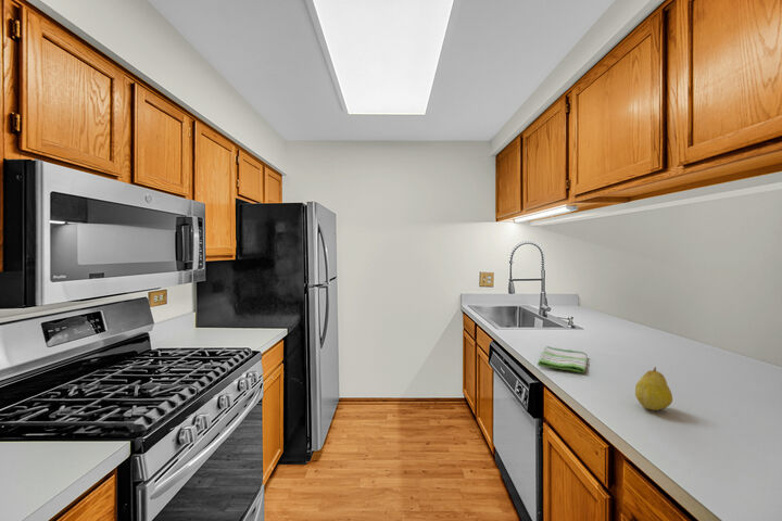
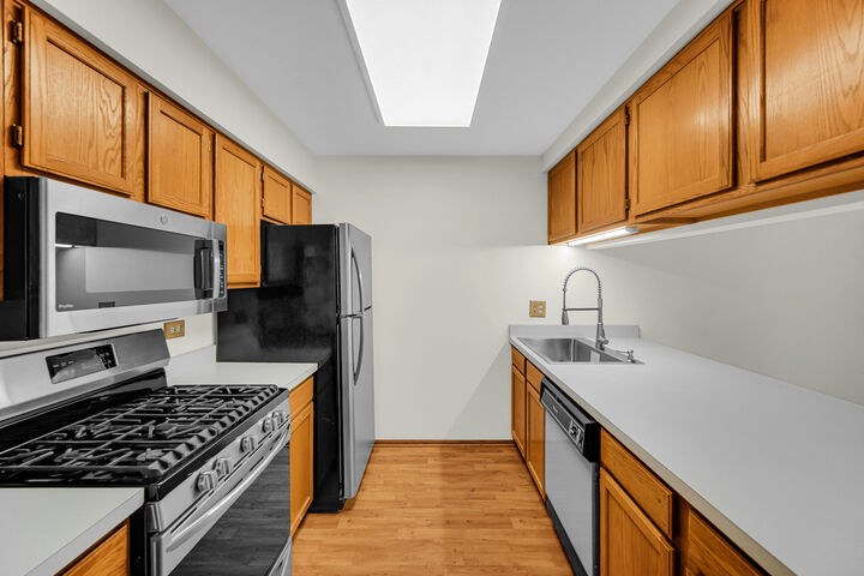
- dish towel (563, 358)
- fruit (654, 387)
